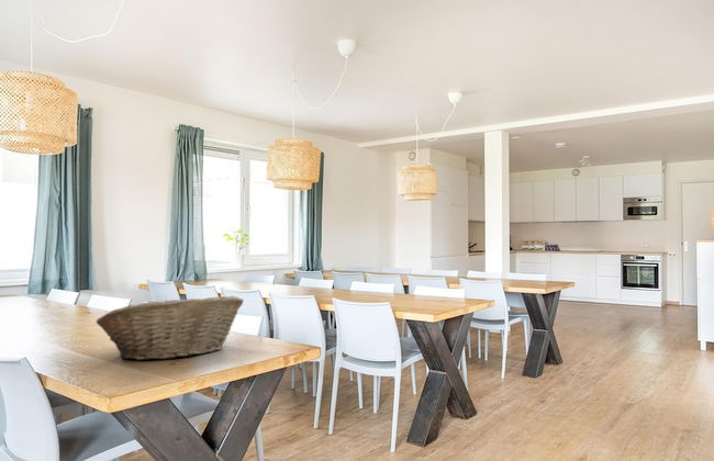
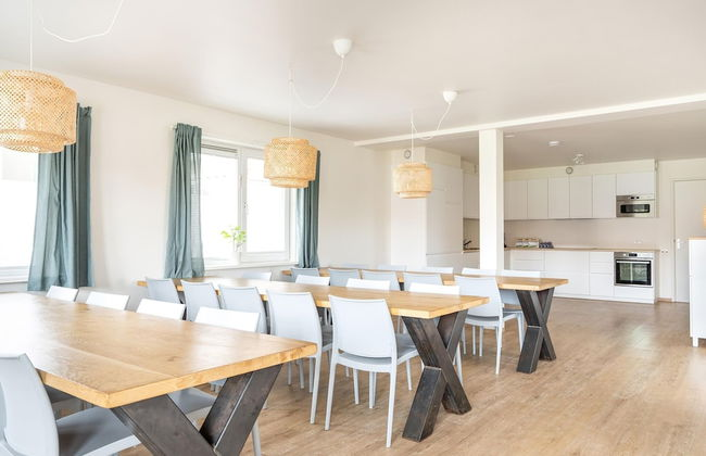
- fruit basket (174, 323)
